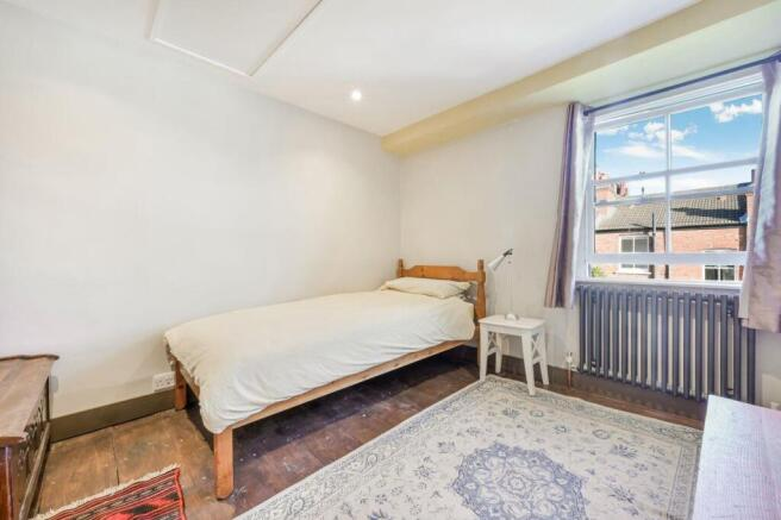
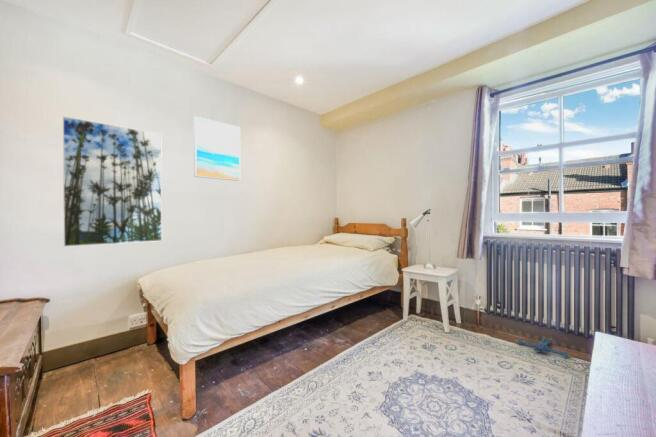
+ wall art (218, 150)
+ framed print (117, 184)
+ plush toy (543, 344)
